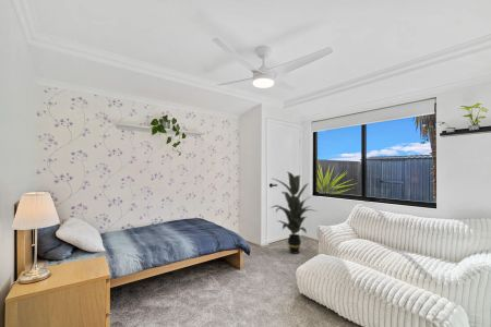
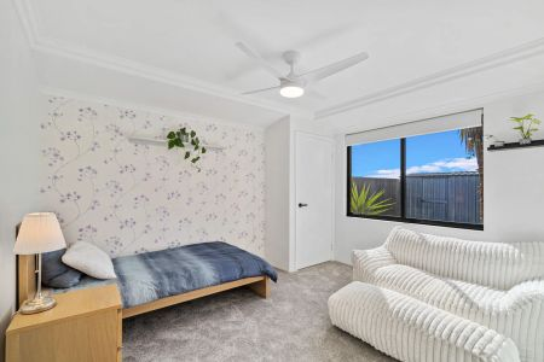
- indoor plant (290, 211)
